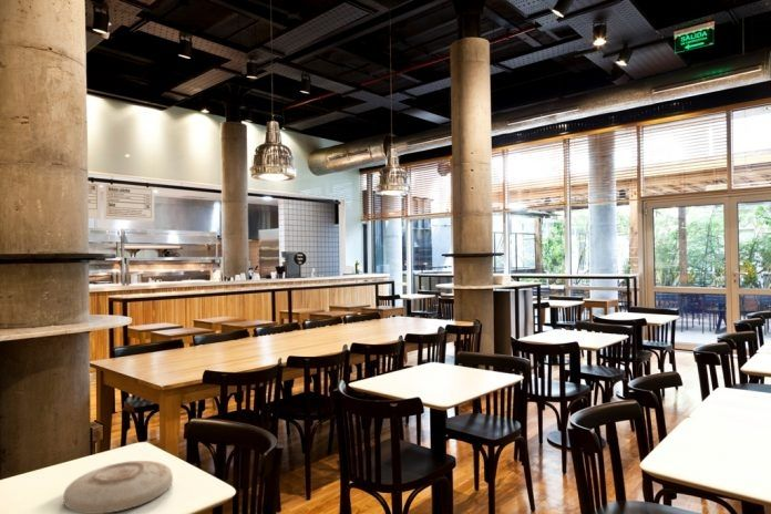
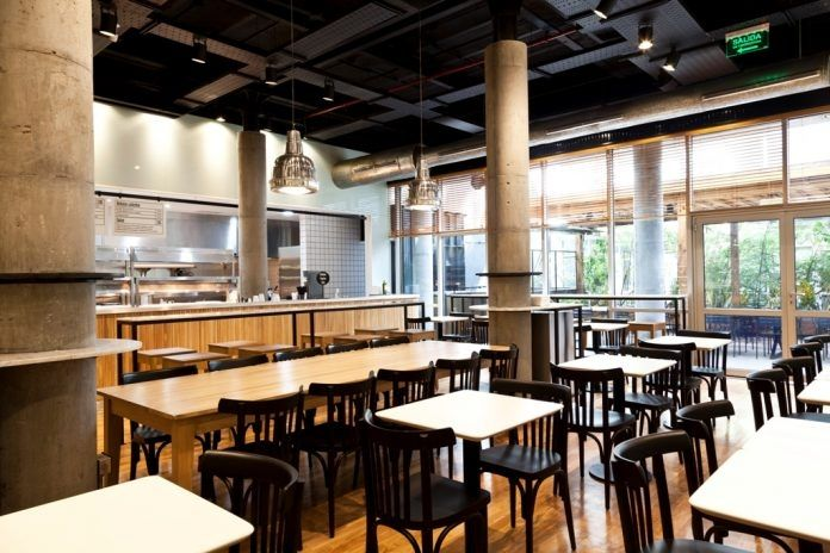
- plate (120, 480)
